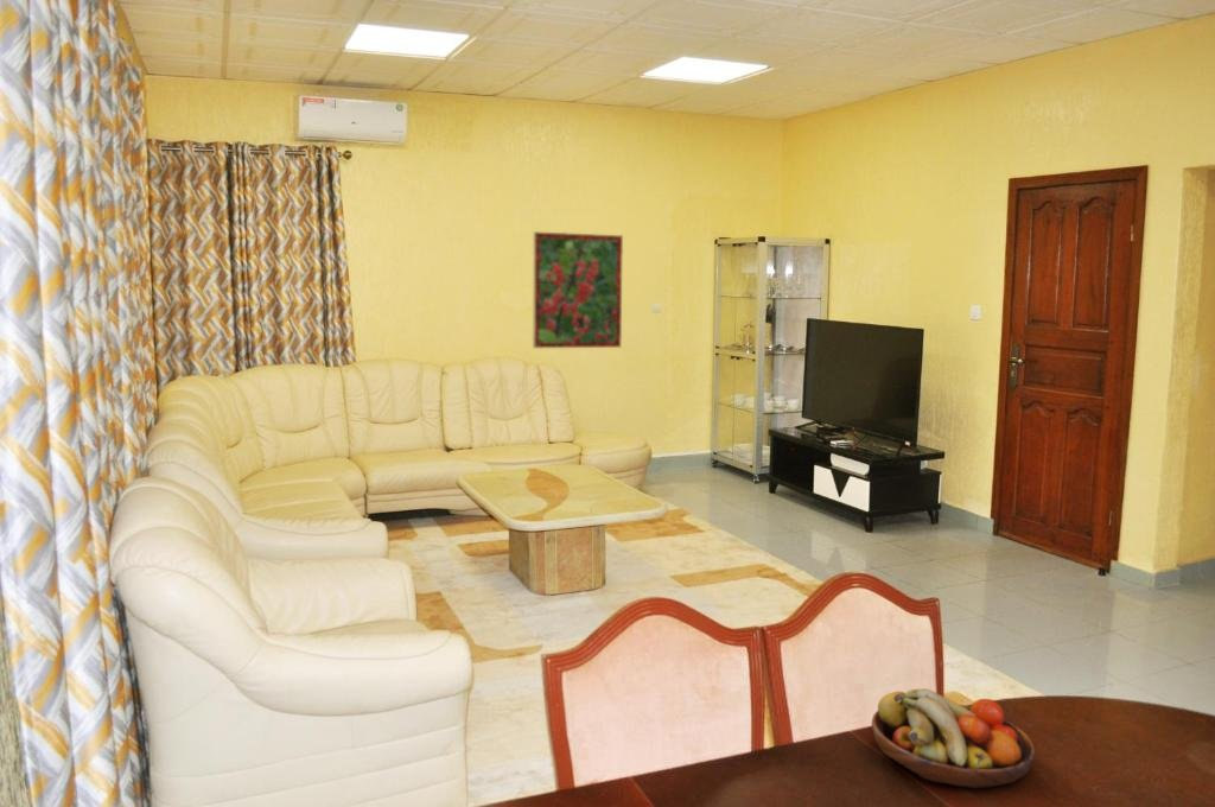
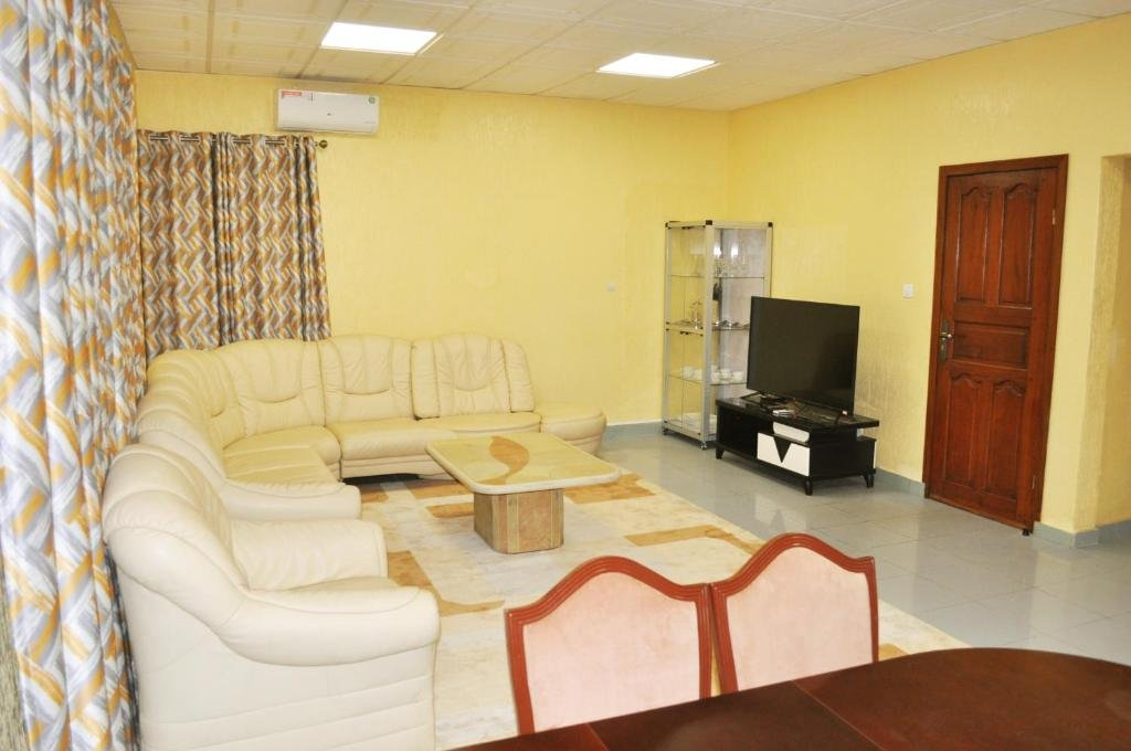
- fruit bowl (952, 726)
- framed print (578, 291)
